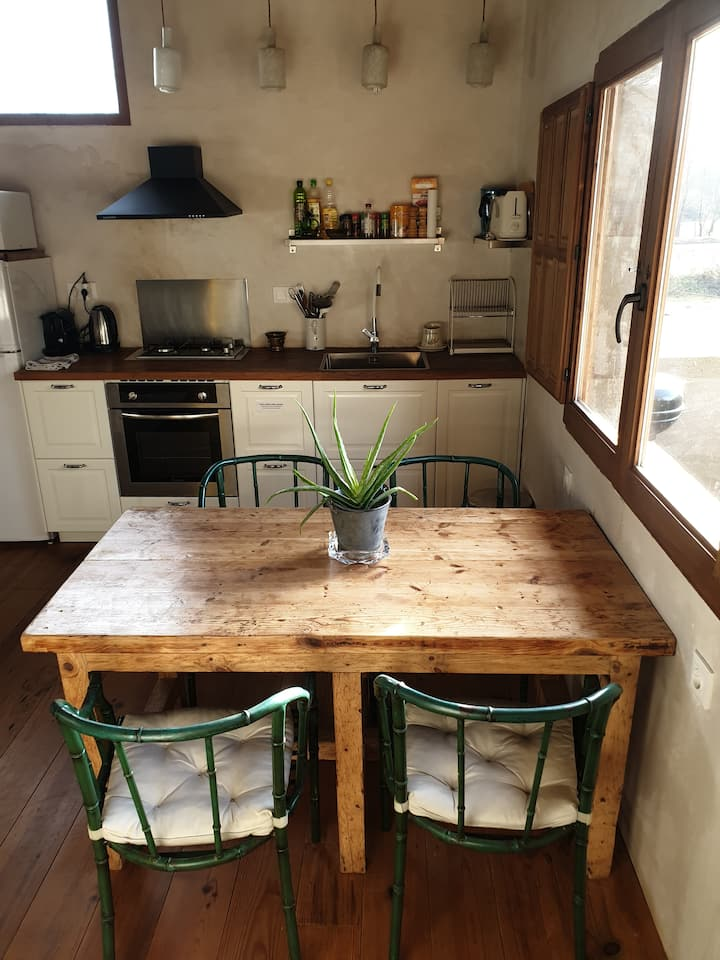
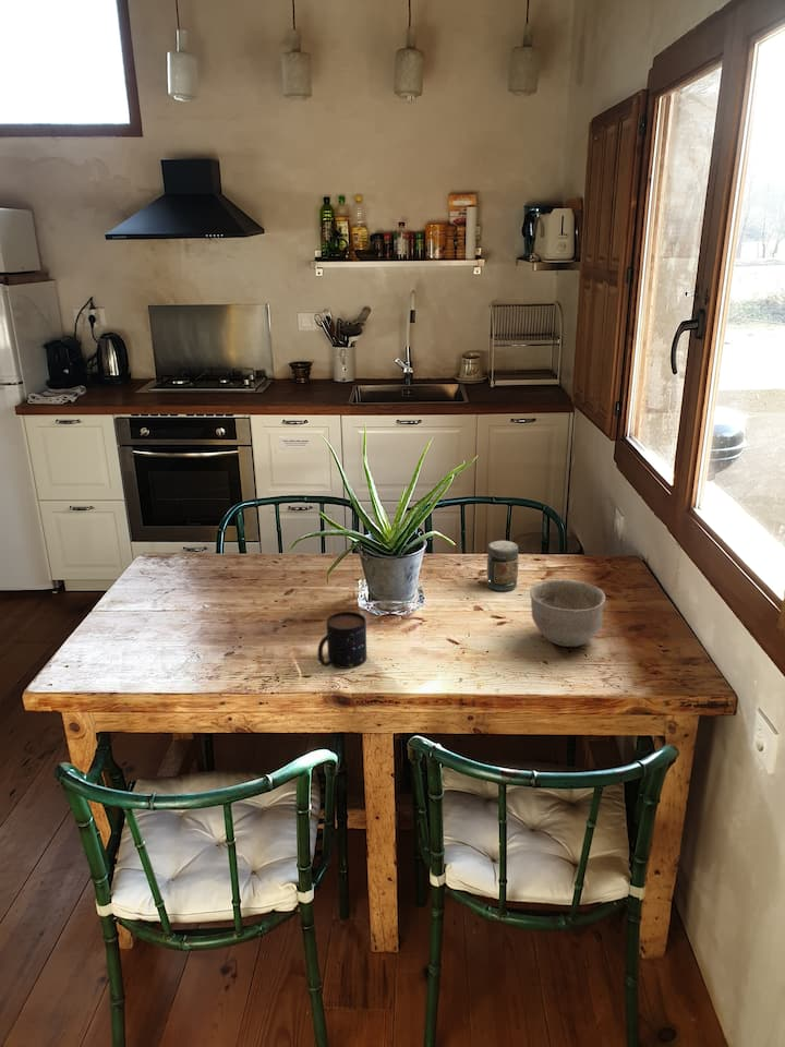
+ jar (503, 565)
+ mug (339, 642)
+ bowl (566, 616)
